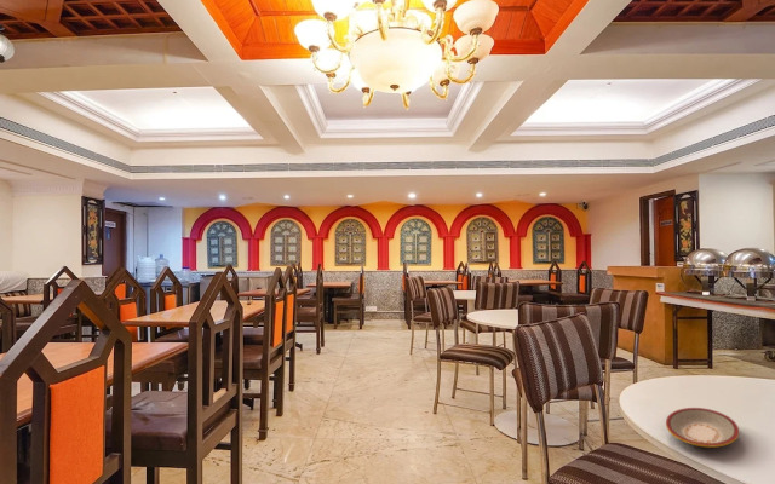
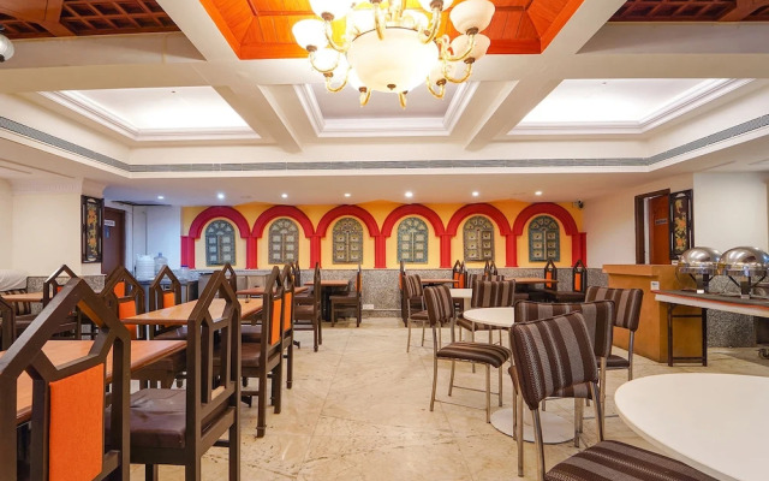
- plate (701, 428)
